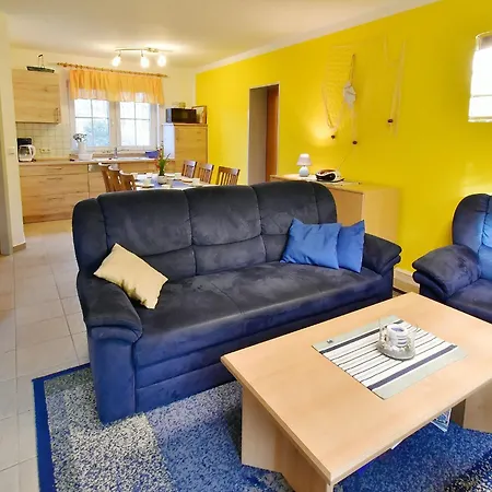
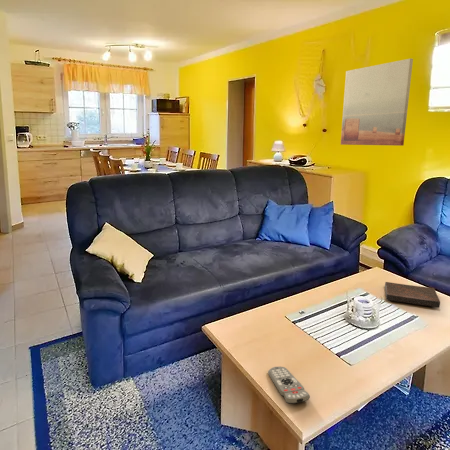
+ remote control (286, 383)
+ book (410, 293)
+ wall art (373, 106)
